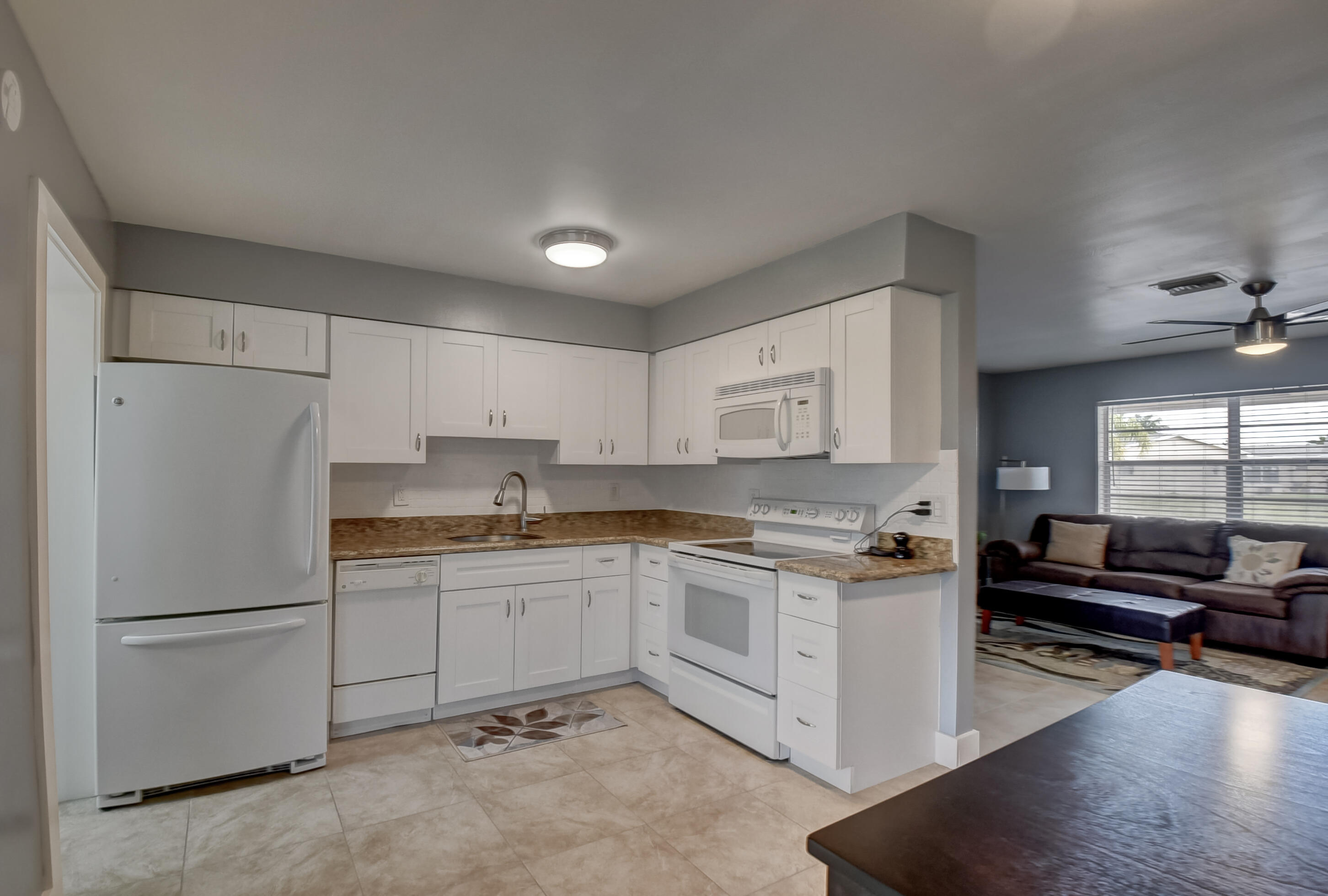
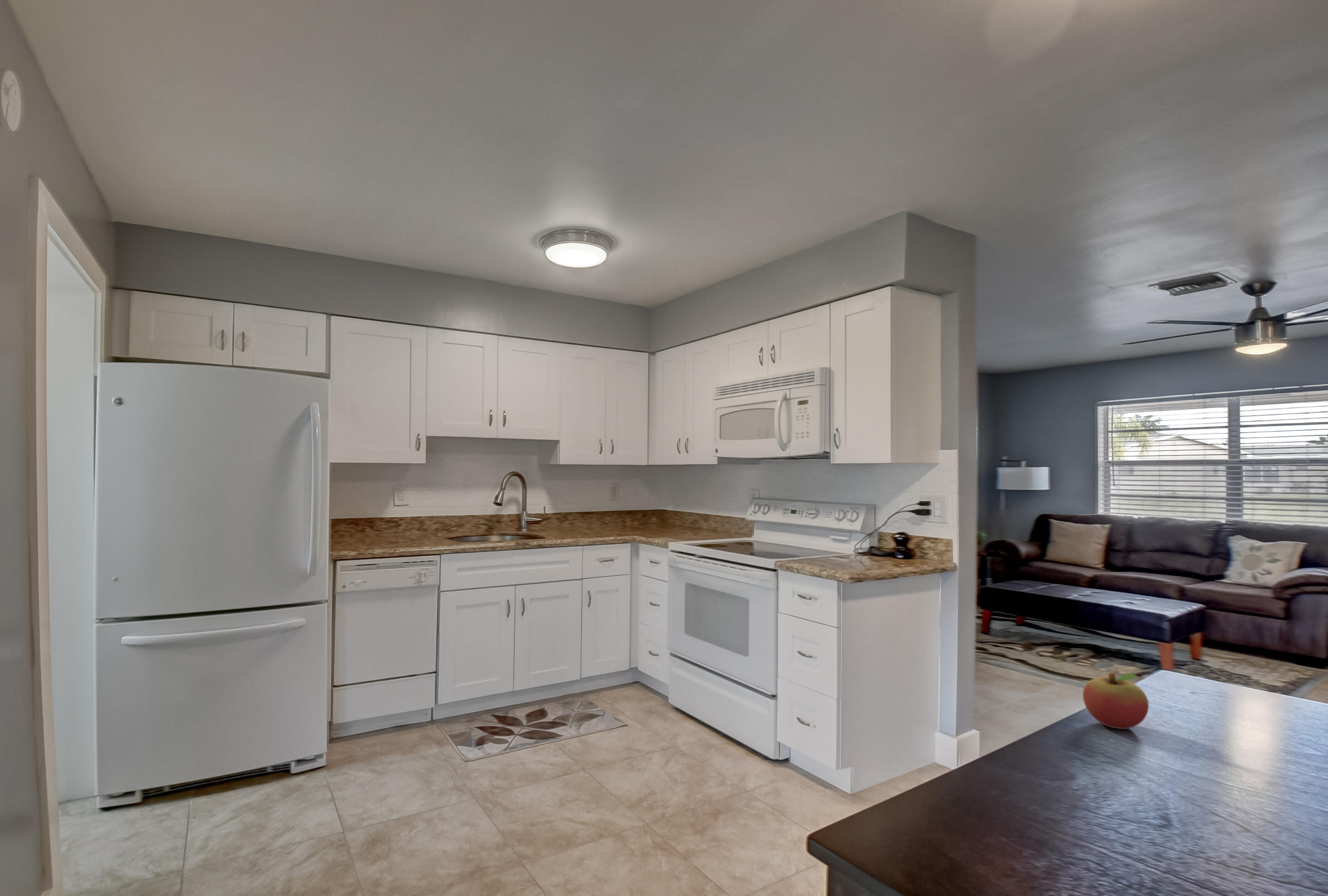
+ fruit (1115, 696)
